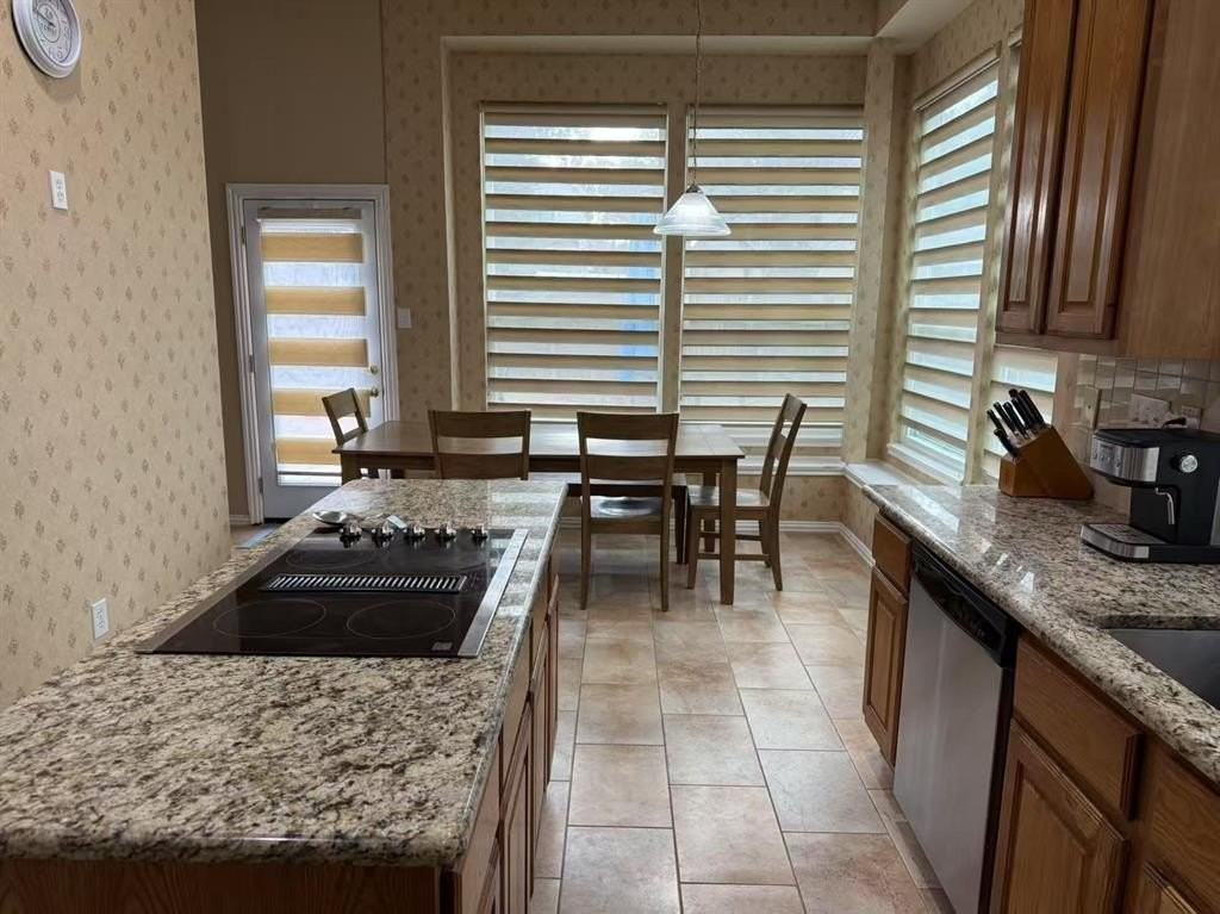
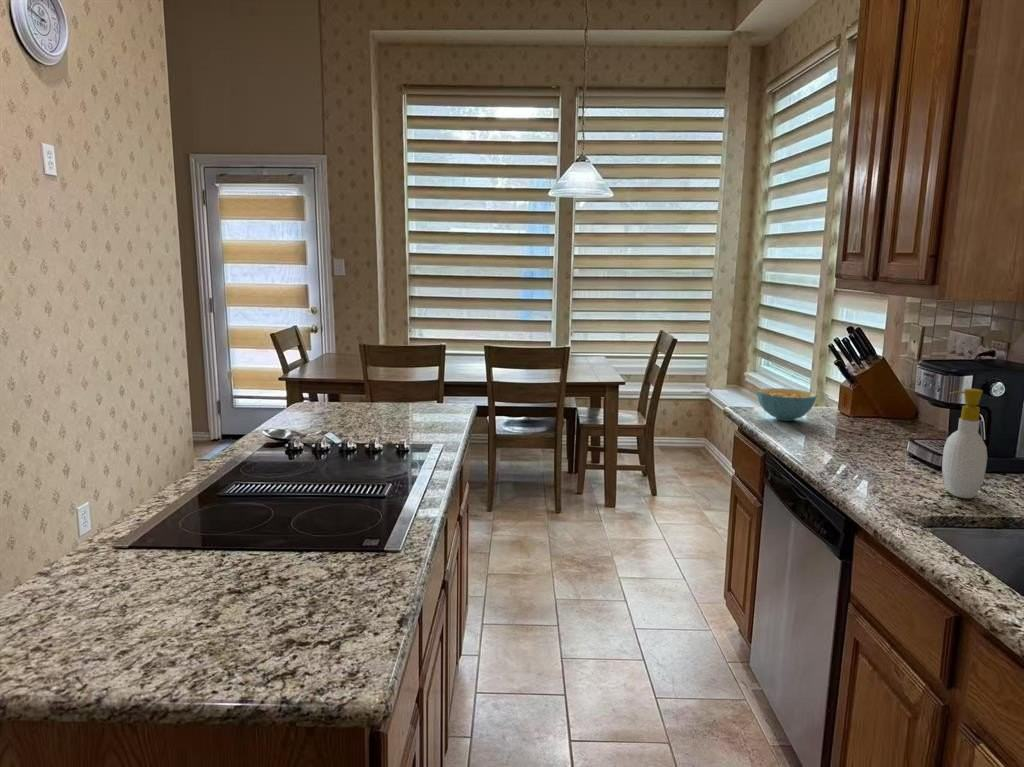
+ cereal bowl (785, 406)
+ soap bottle (964, 441)
